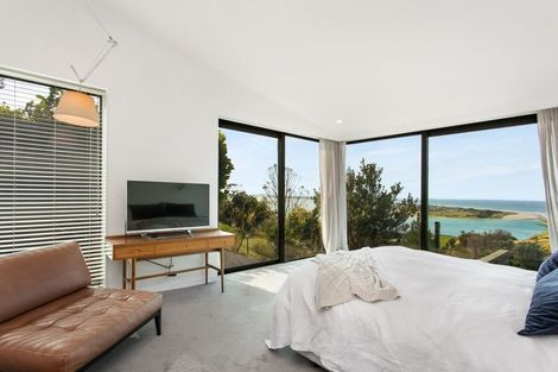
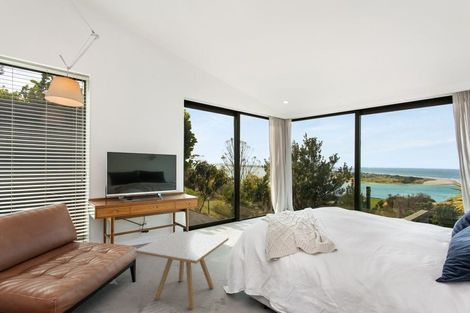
+ side table (186, 268)
